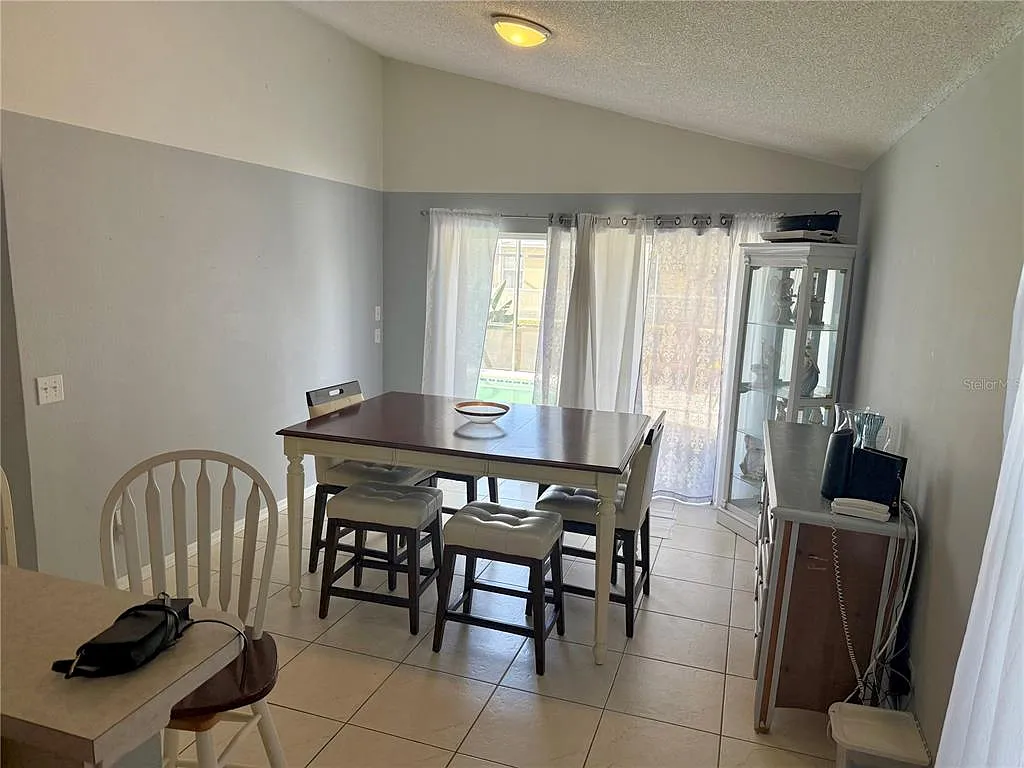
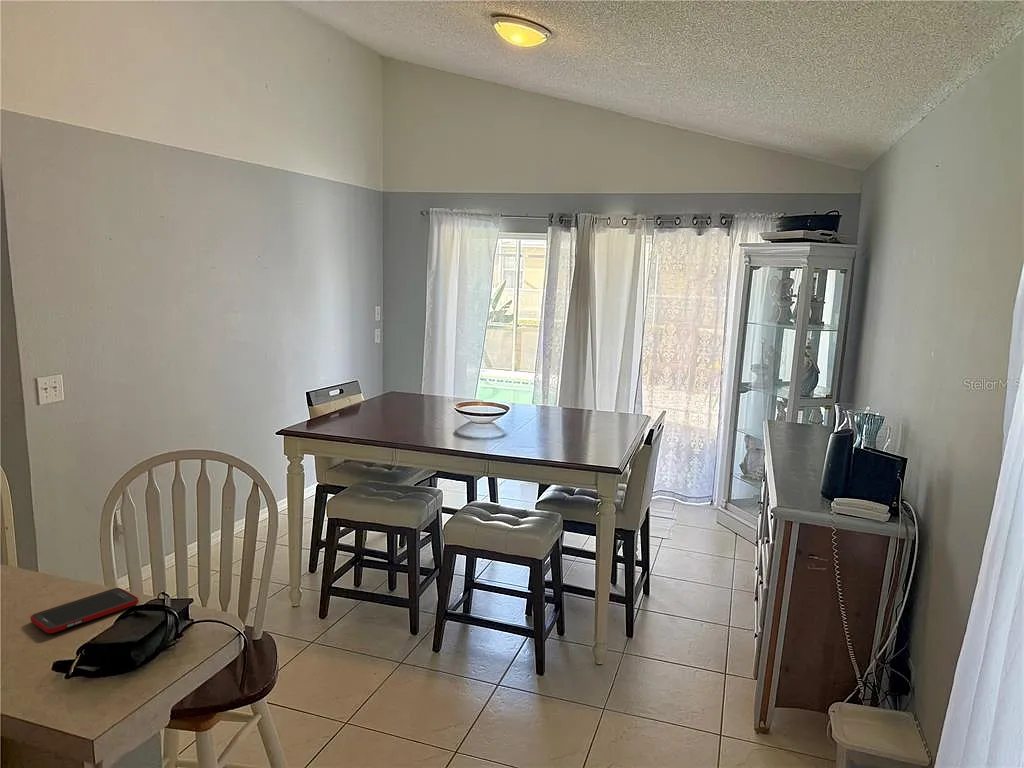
+ cell phone (86, 609)
